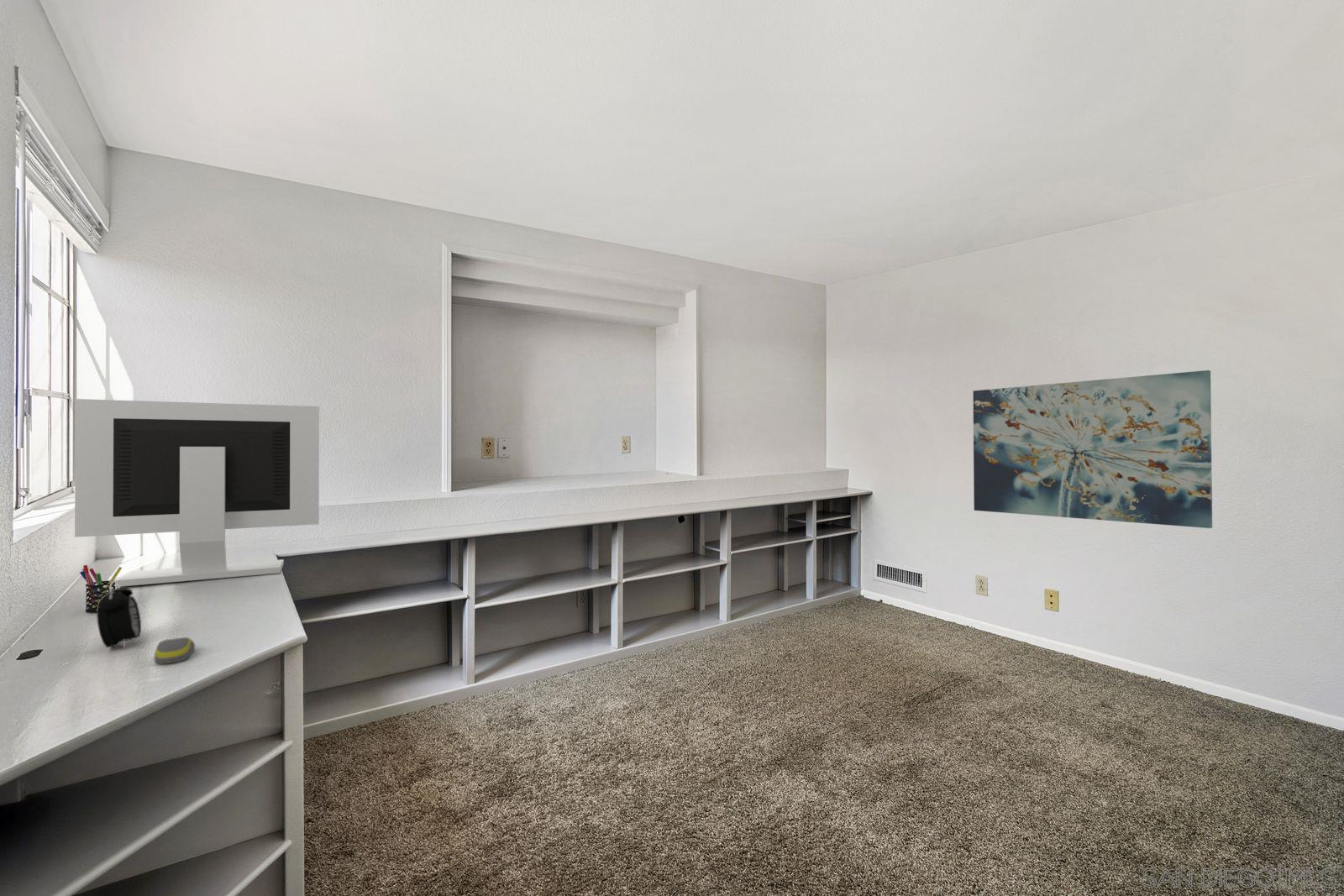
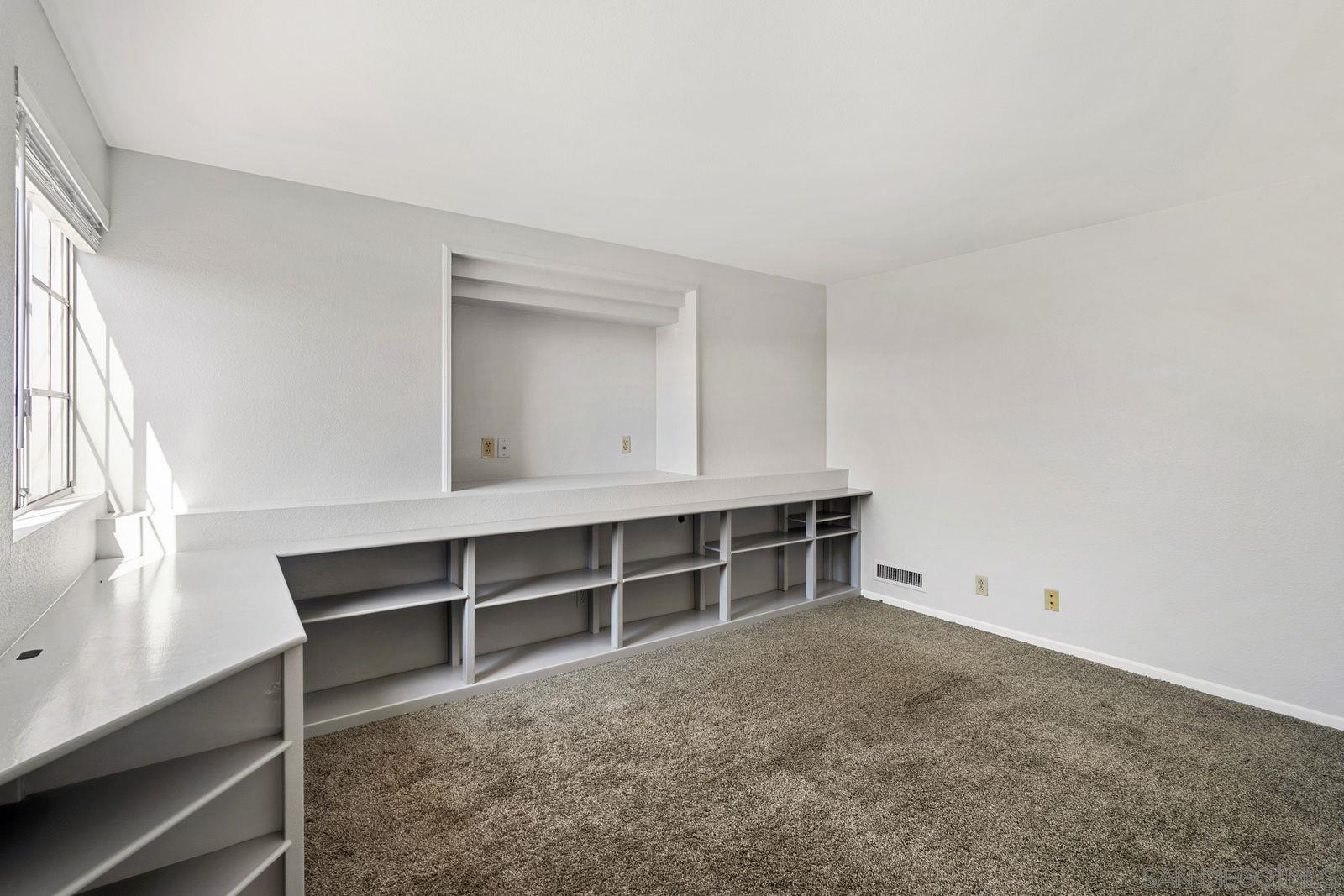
- alarm clock (119, 613)
- wall art (1076, 449)
- pen holder (98, 587)
- computer monitor (207, 489)
- computer mouse (174, 647)
